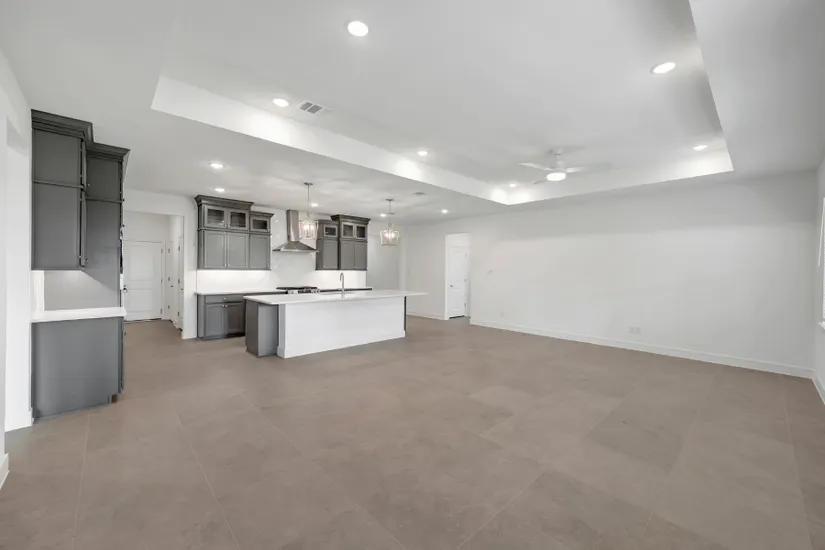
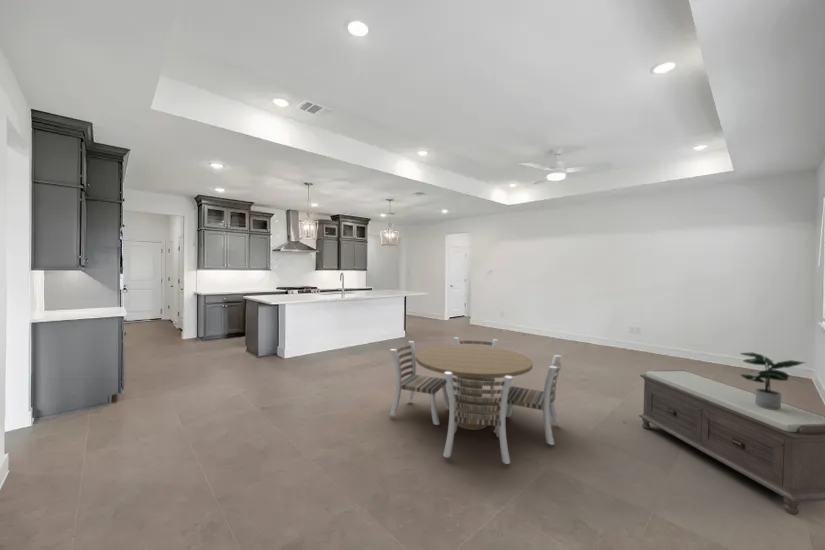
+ bench (724, 426)
+ potted plant (765, 378)
+ dining table (473, 387)
